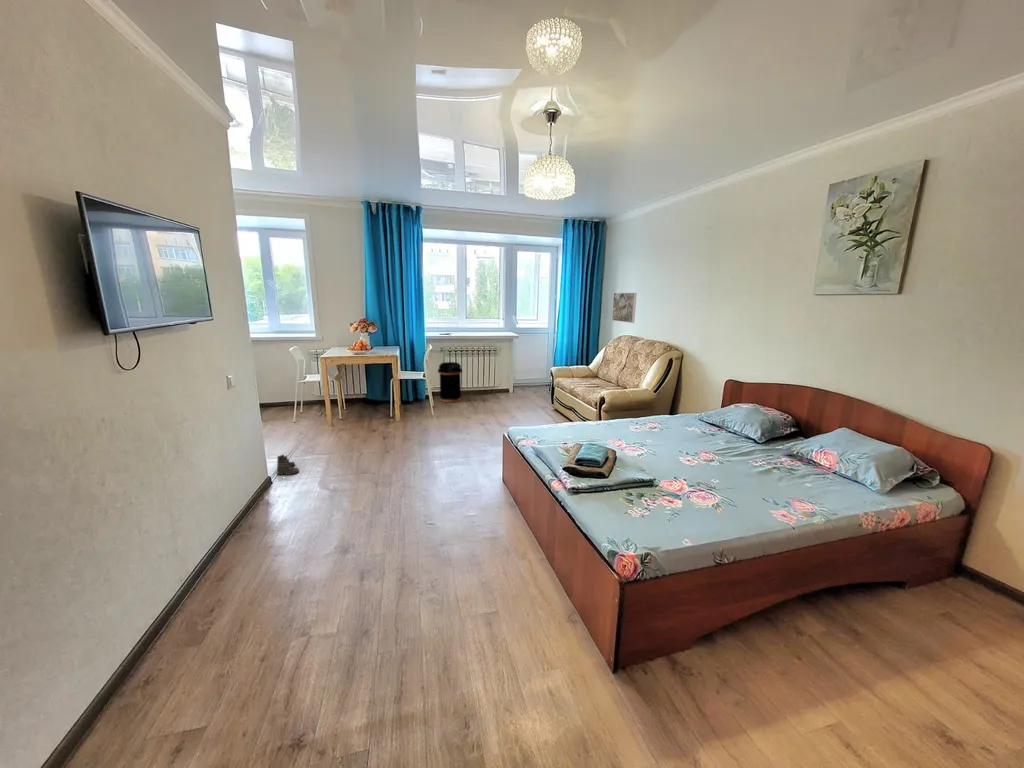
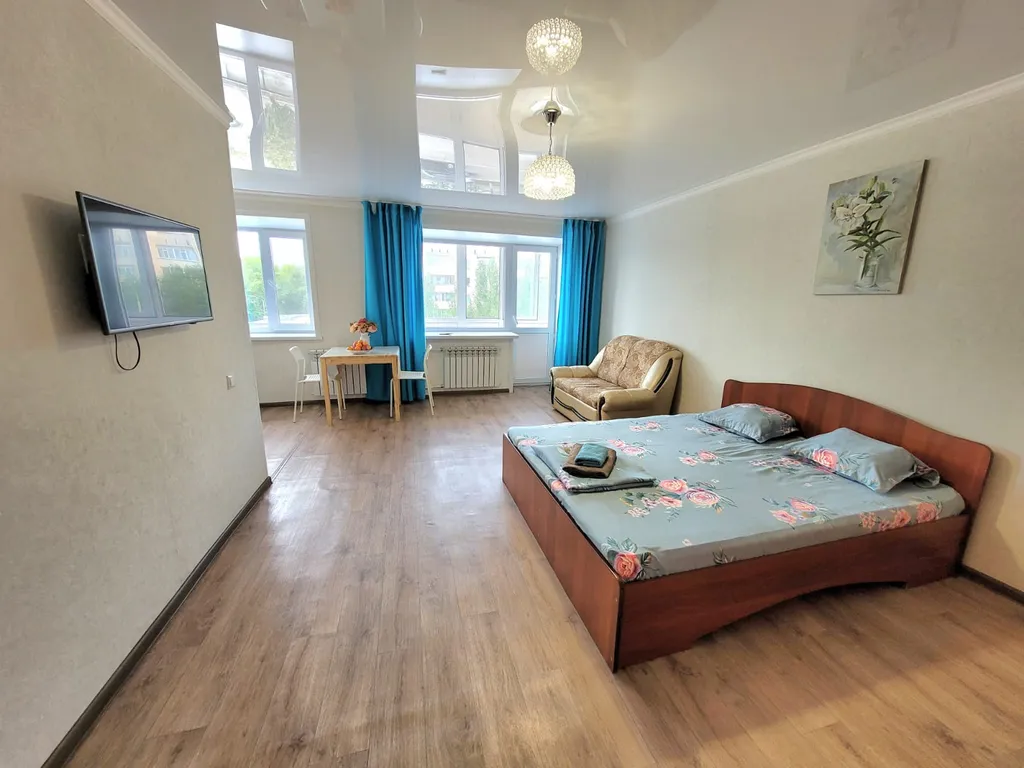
- trash can (450, 381)
- boots (287, 463)
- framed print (623, 307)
